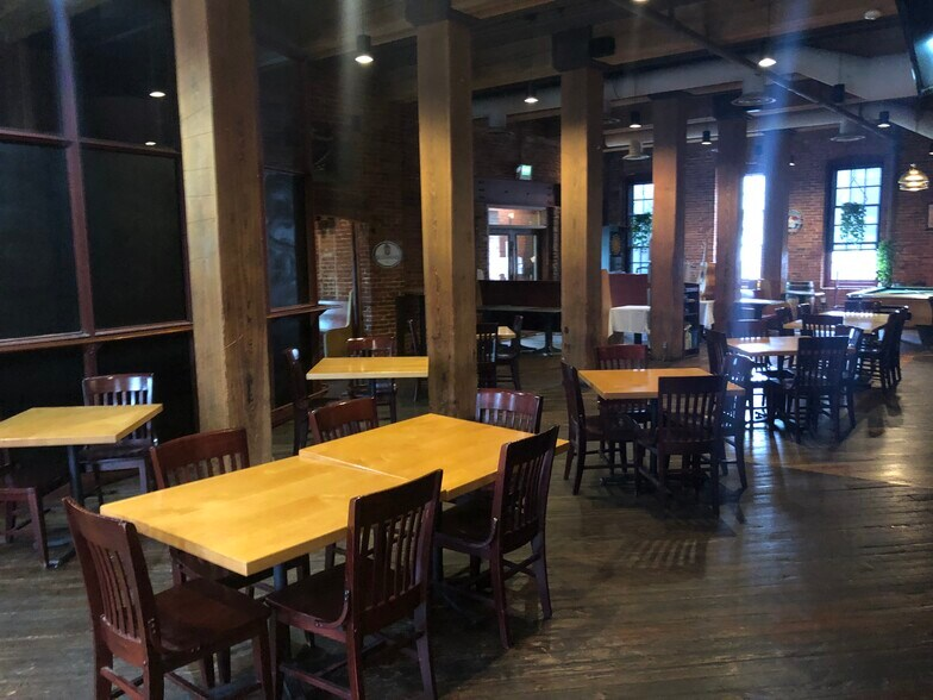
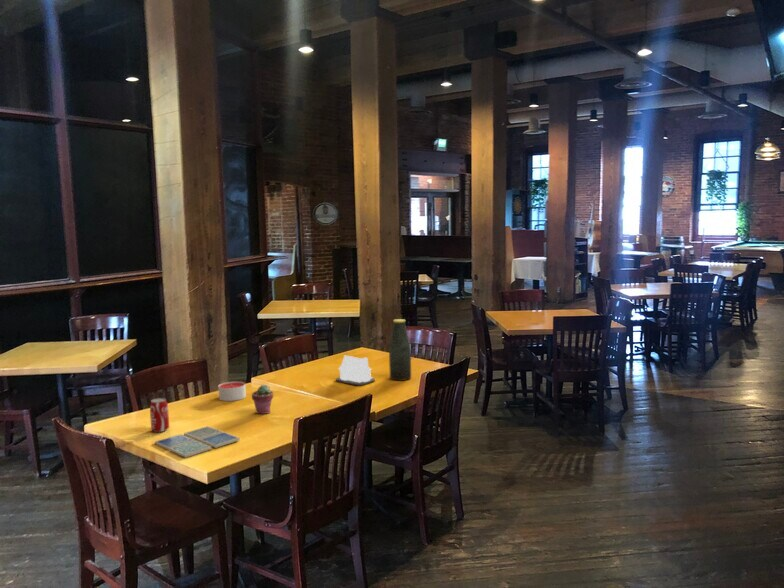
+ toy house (355, 368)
+ beverage can (159, 415)
+ candle (232, 390)
+ bottle (399, 349)
+ potted succulent (262, 398)
+ drink coaster (197, 440)
